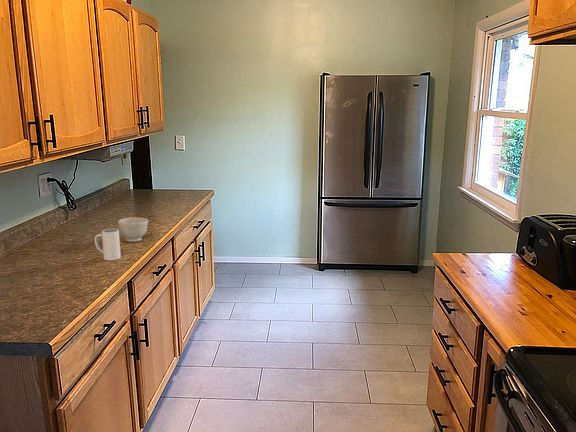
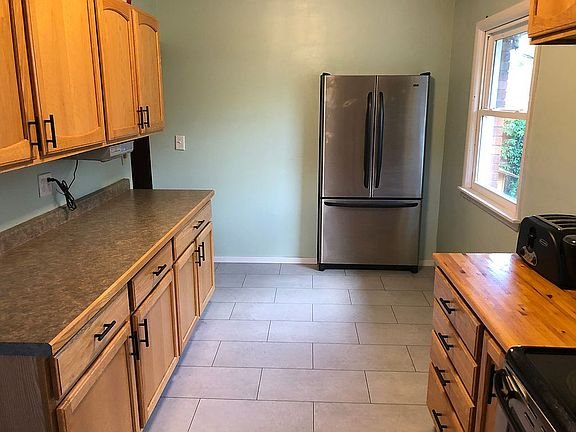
- bowl (133, 229)
- mug (107, 244)
